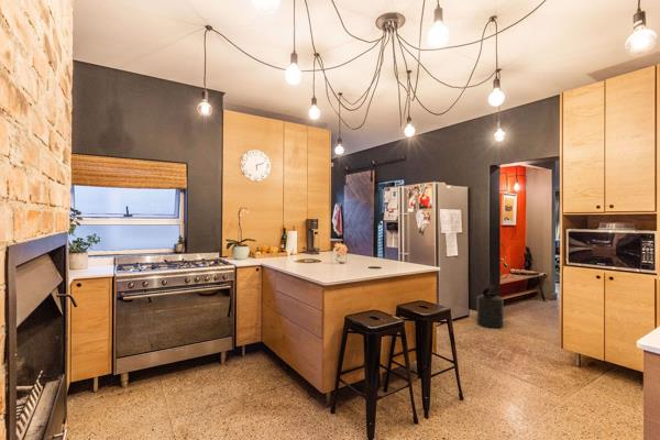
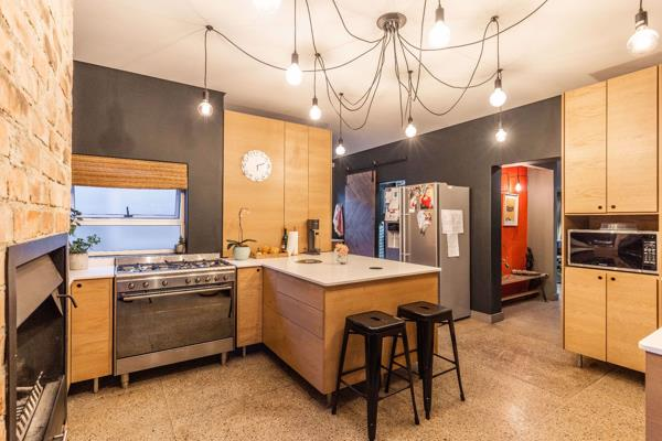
- trash can (490, 305)
